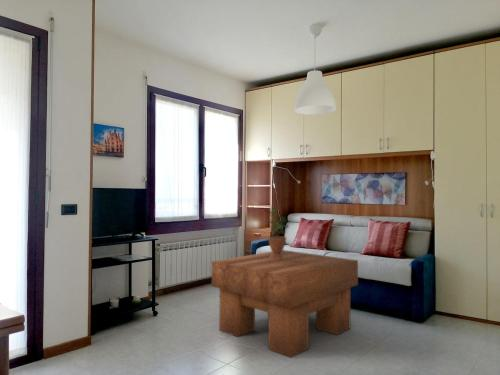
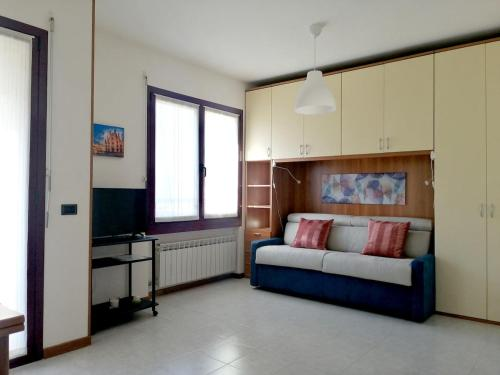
- coffee table (285, 295)
- potted plant (275, 231)
